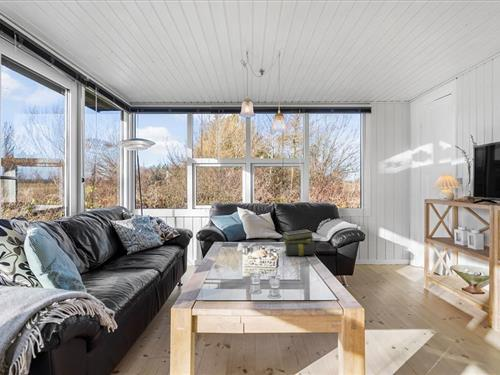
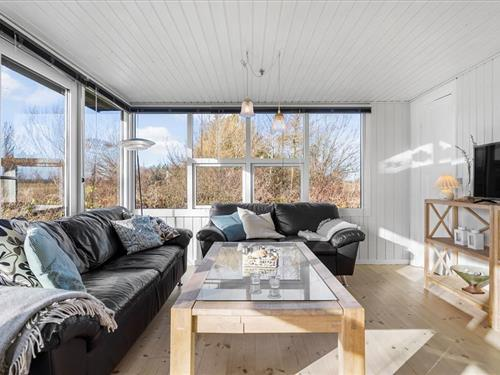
- stack of books (298, 242)
